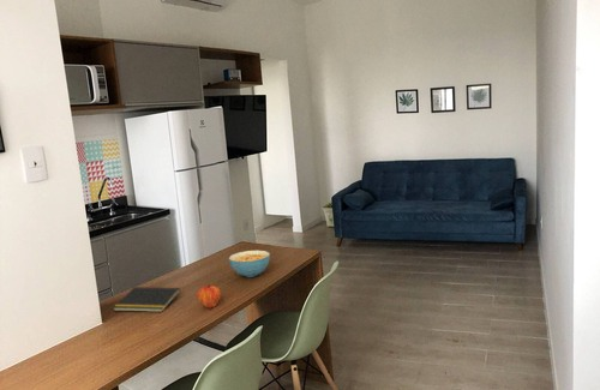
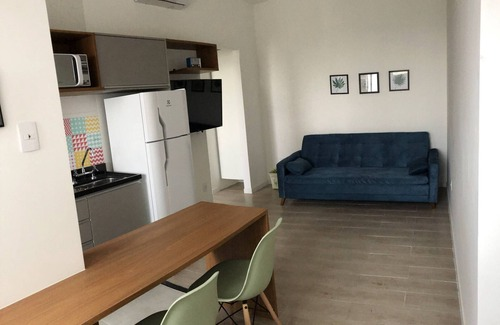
- notepad (146, 299)
- cereal bowl (250, 265)
- fruit (209, 295)
